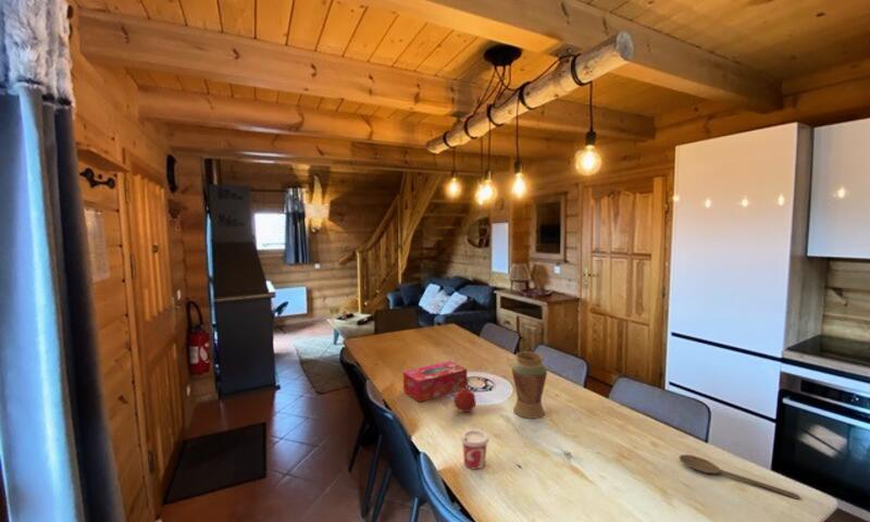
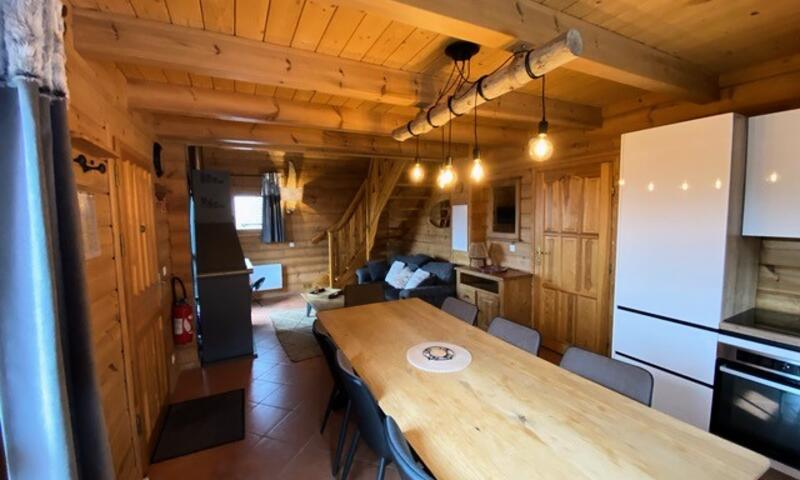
- fruit (464, 399)
- tissue box (435, 380)
- cup (474, 449)
- wooden spoon (734, 475)
- vase (529, 383)
